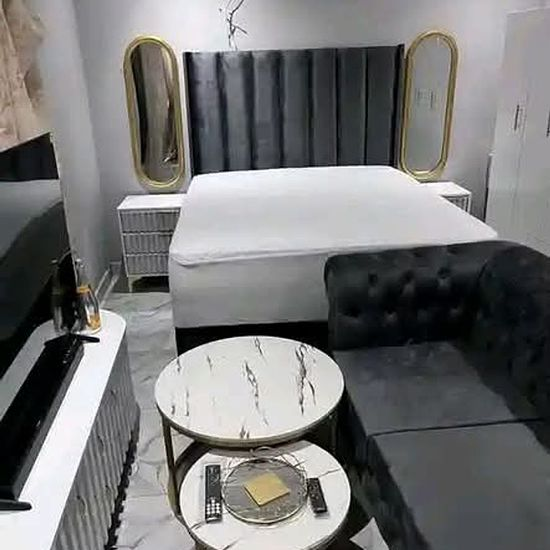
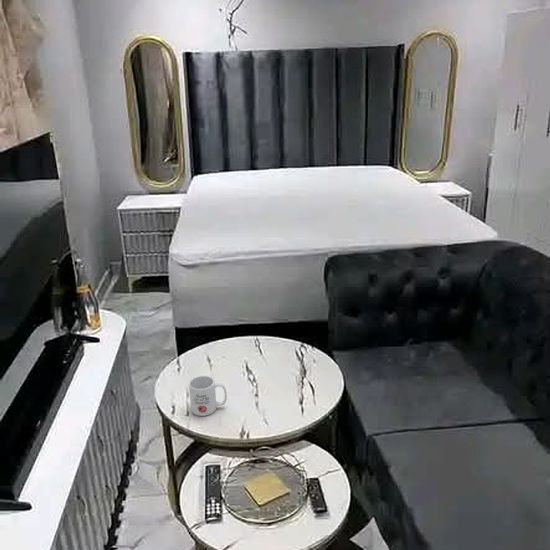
+ mug (208, 395)
